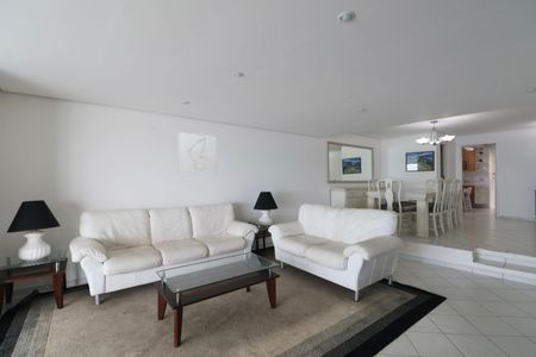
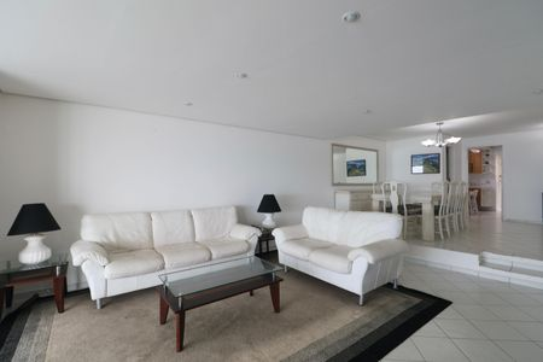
- wall art (198, 154)
